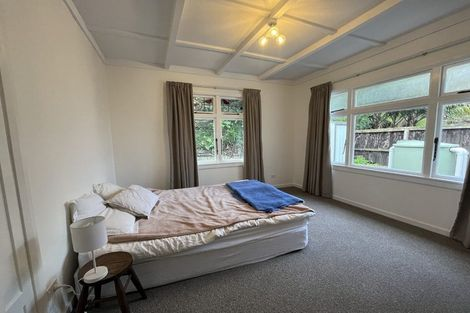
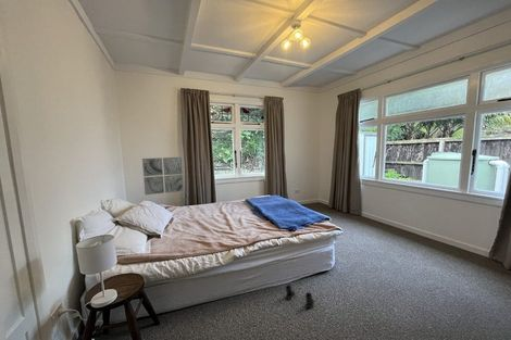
+ boots (295, 292)
+ wall art (162, 176)
